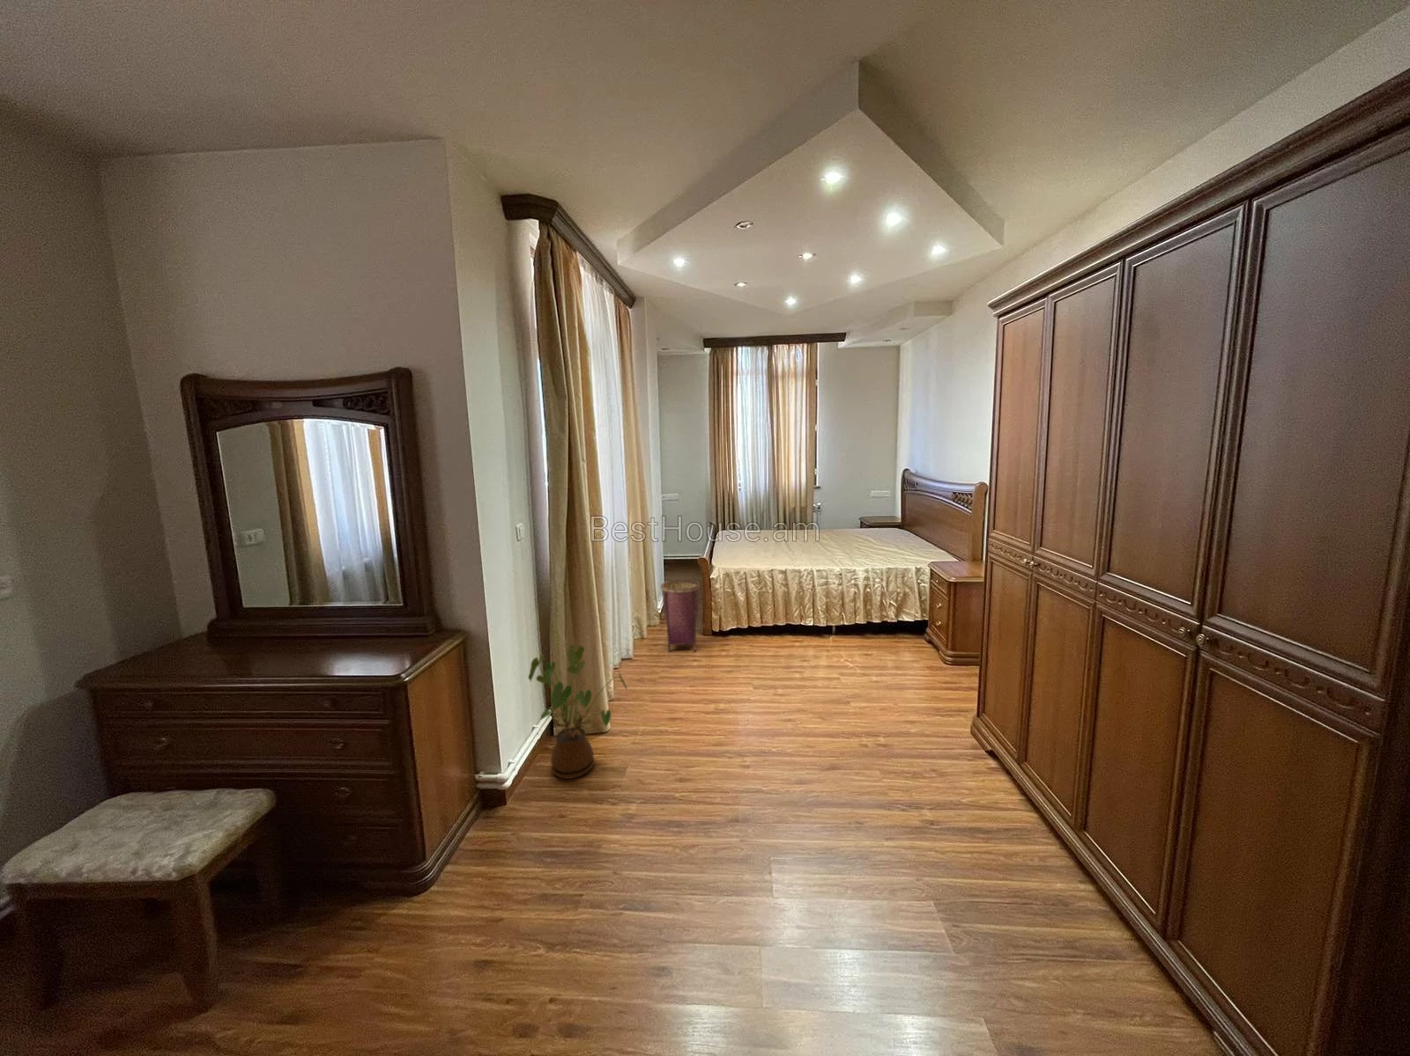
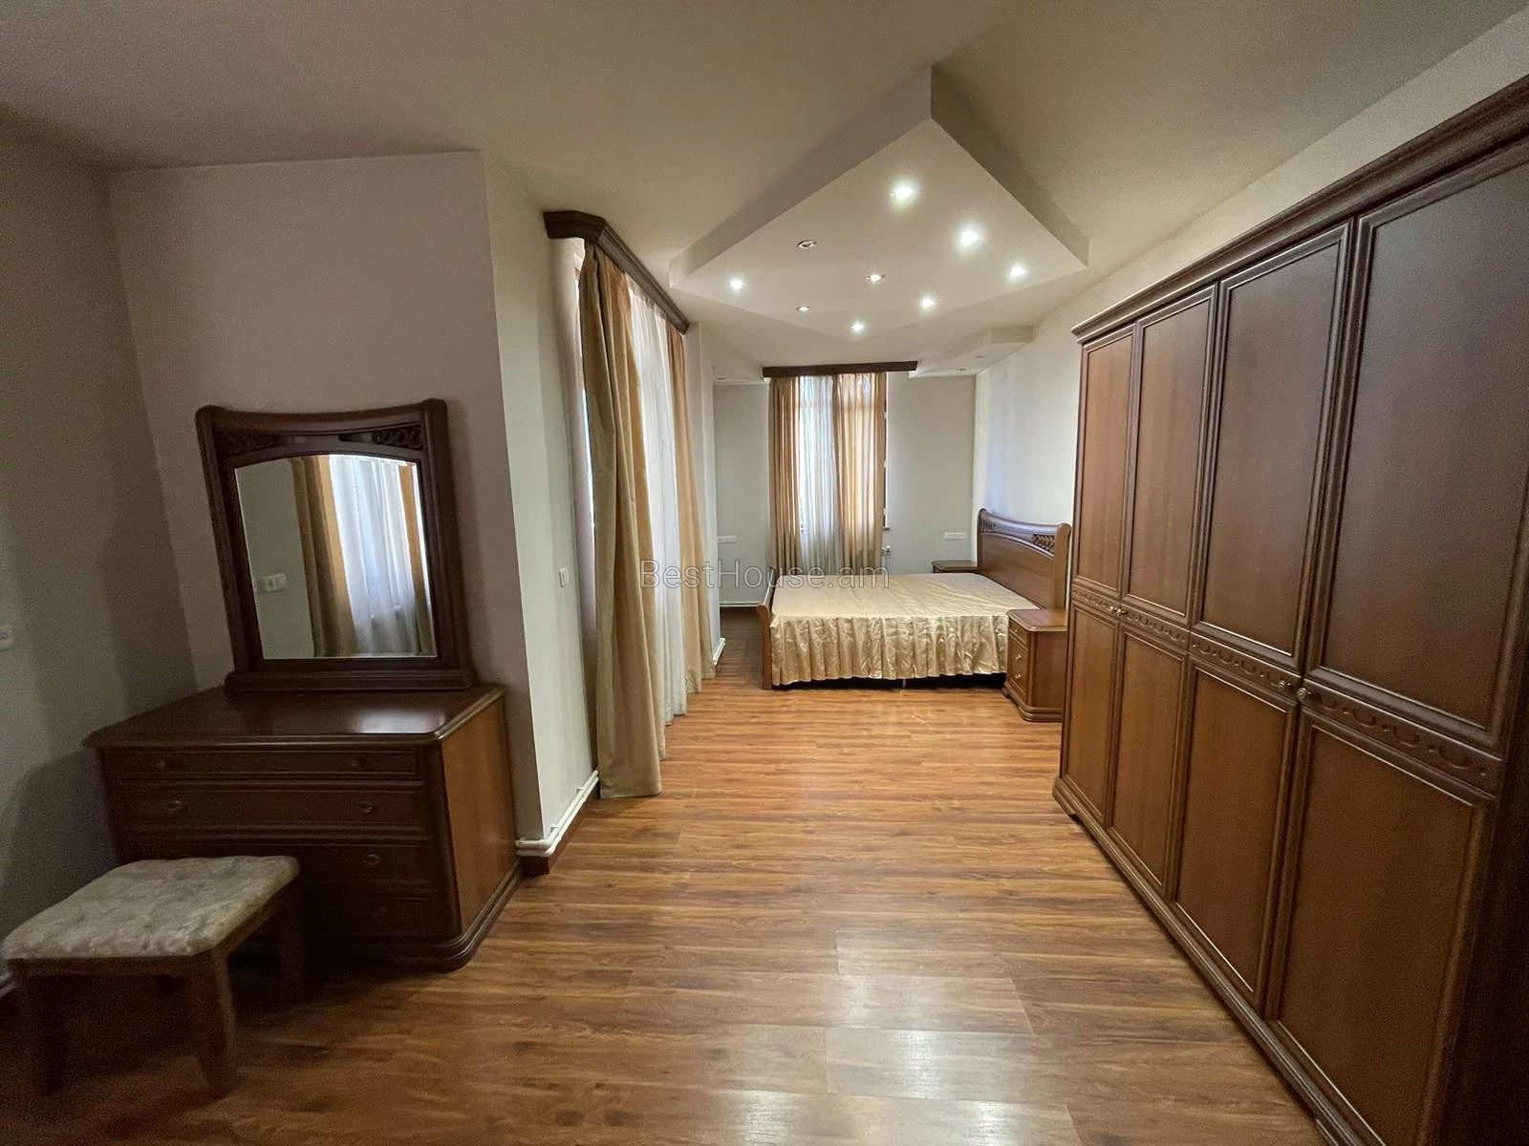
- house plant (576, 711)
- woven basket (682, 616)
